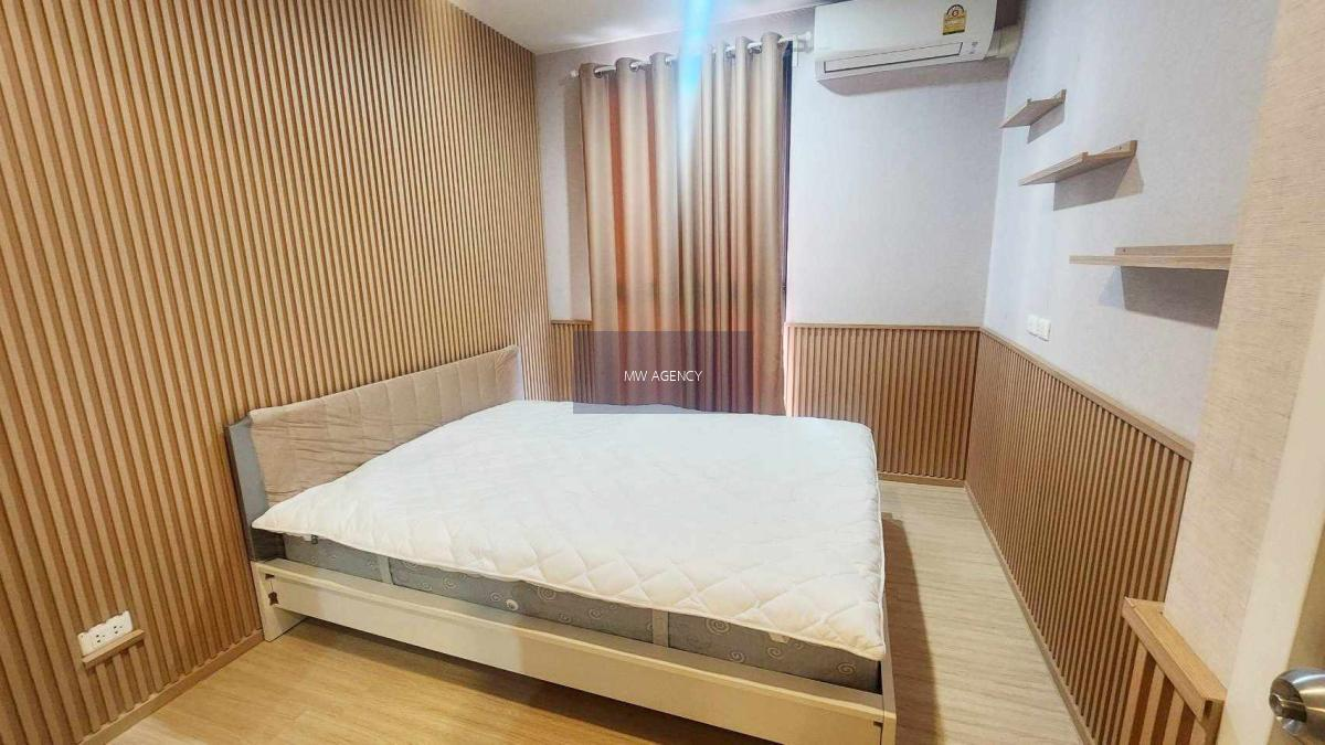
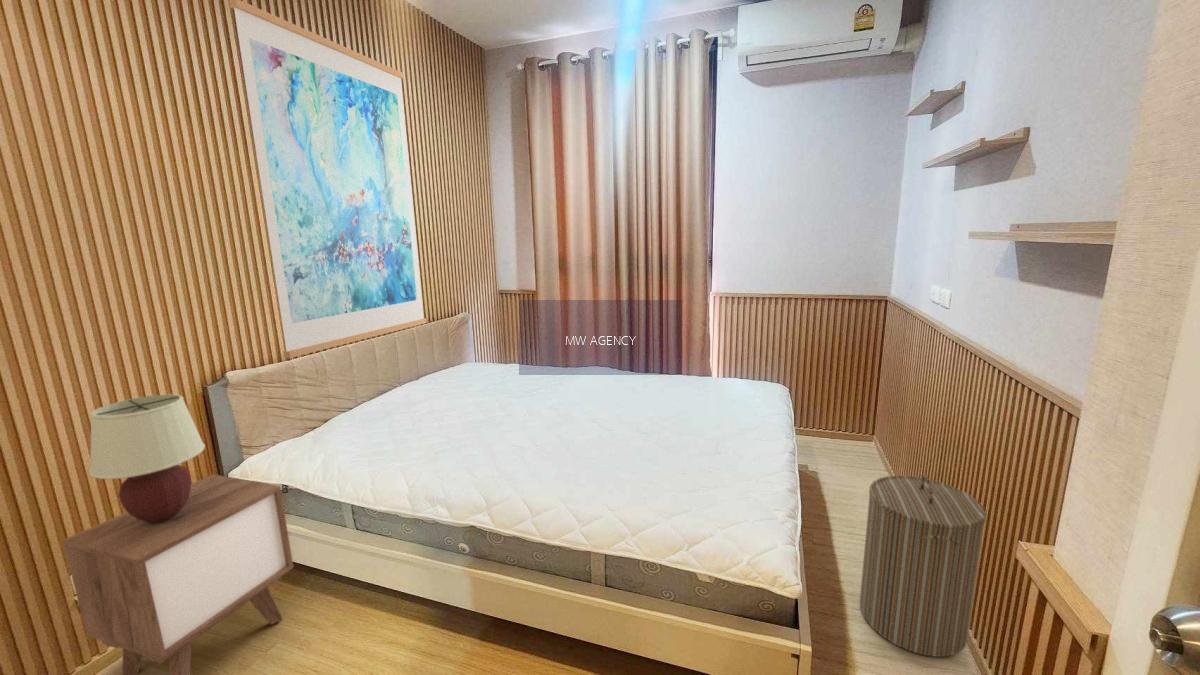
+ wall art (350, 198)
+ laundry hamper (918, 551)
+ nightstand (193, 580)
+ table lamp (151, 461)
